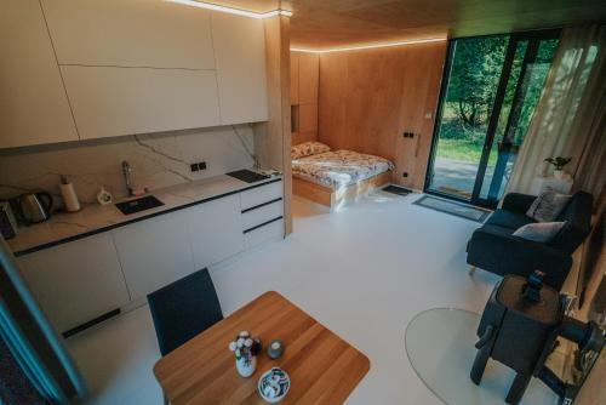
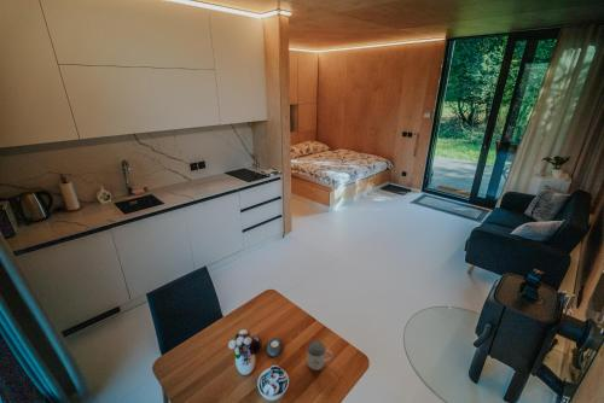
+ mug (319, 355)
